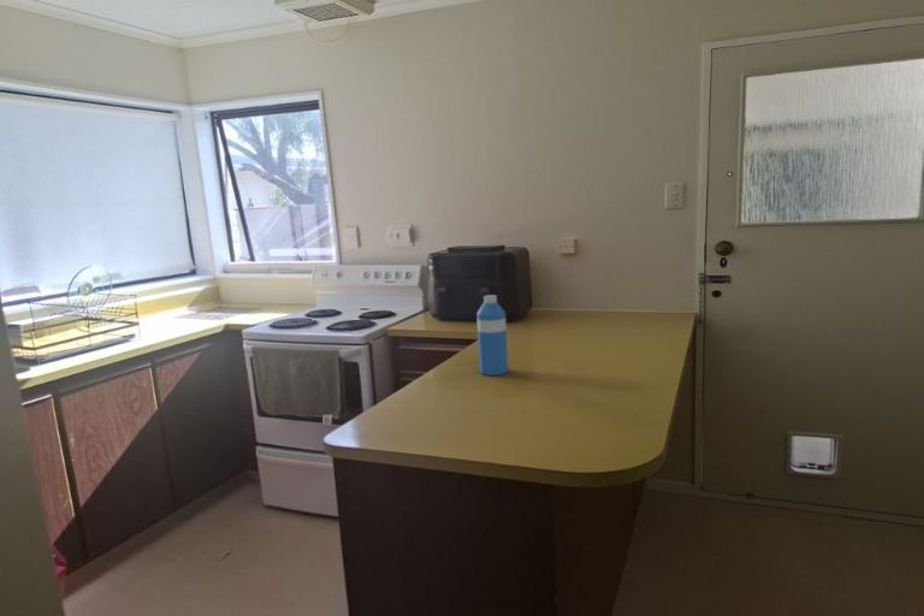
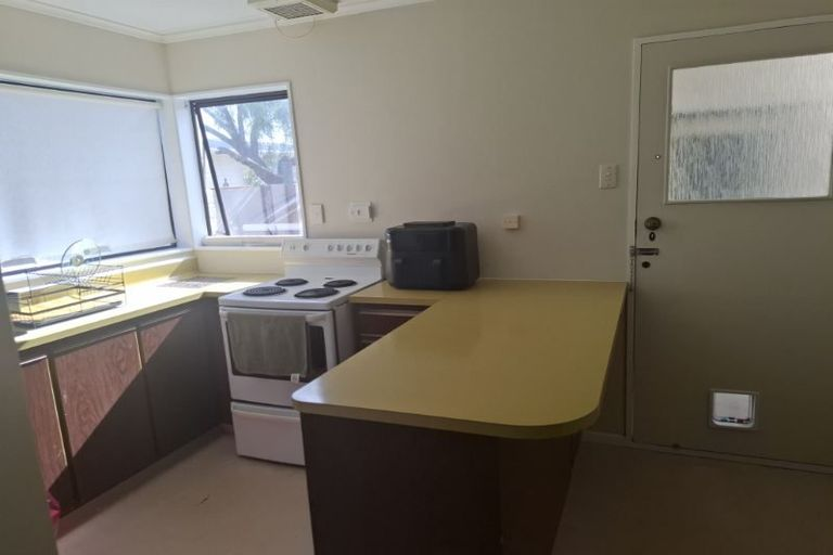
- water bottle (491, 333)
